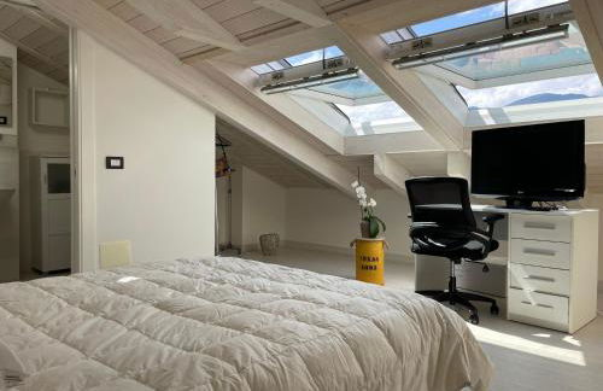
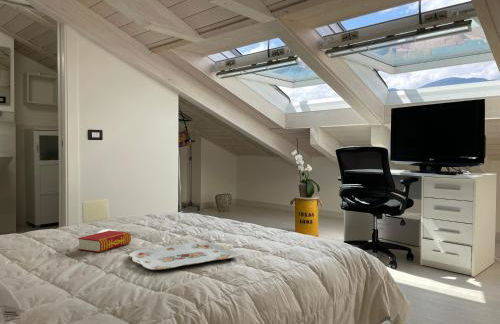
+ book (105, 240)
+ serving tray (183, 255)
